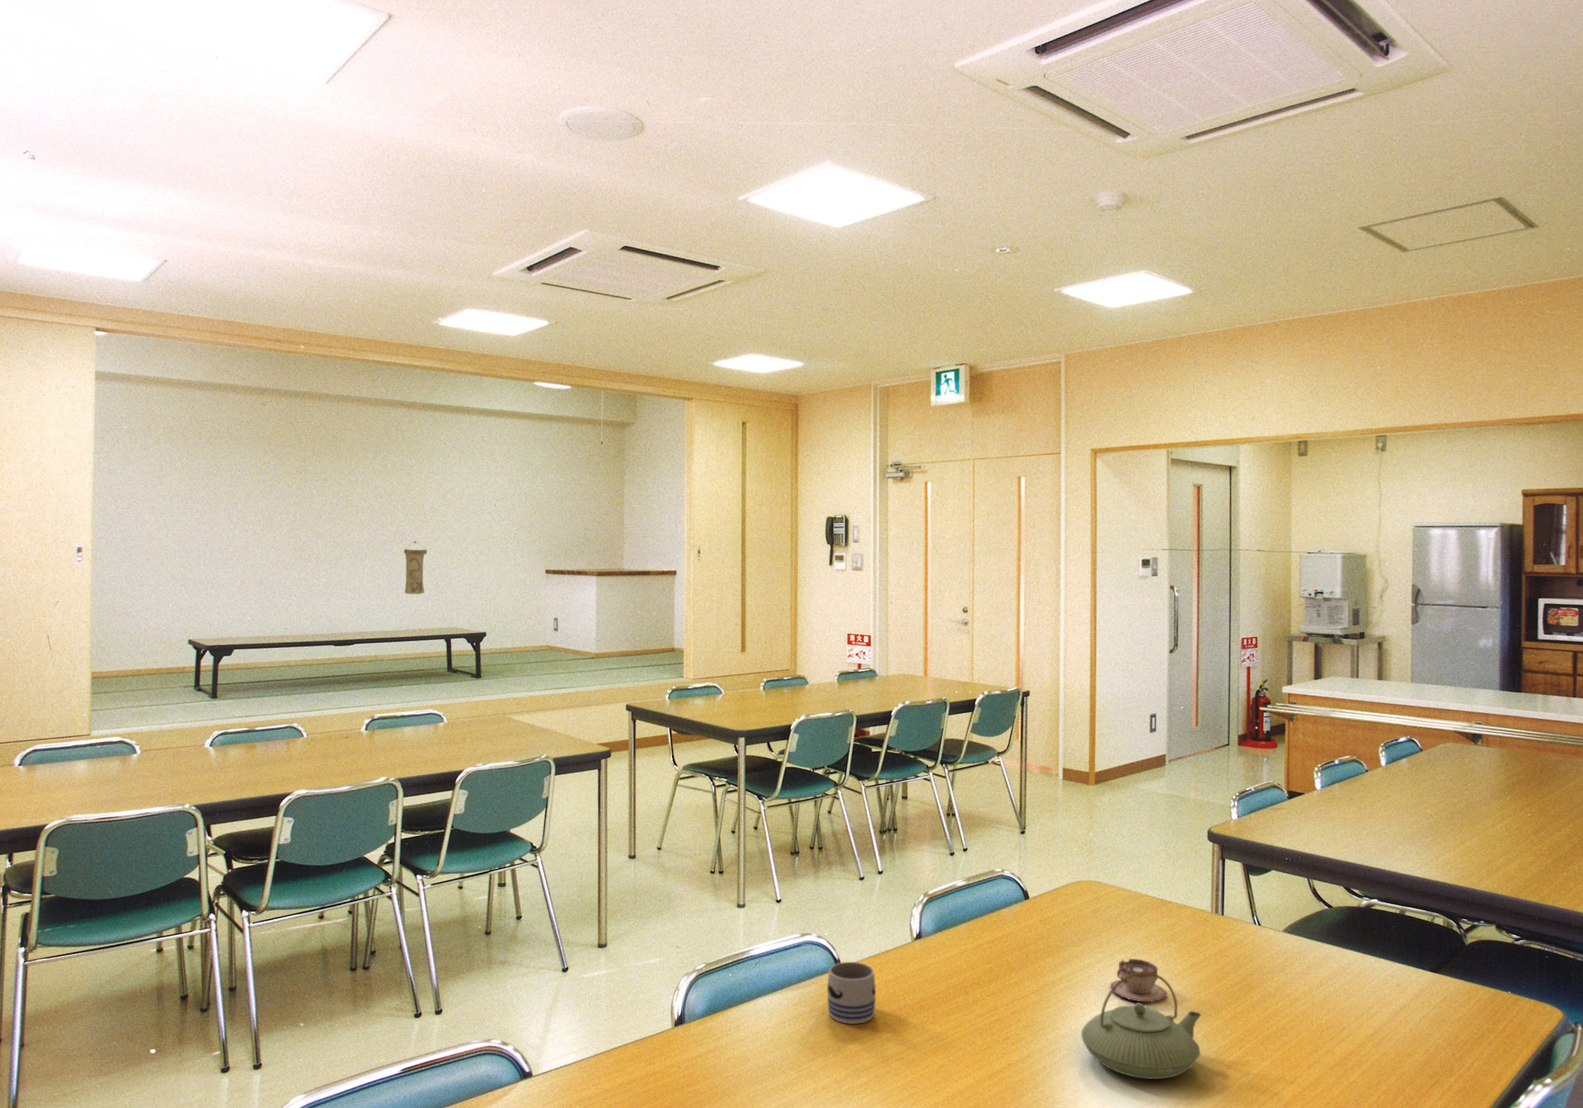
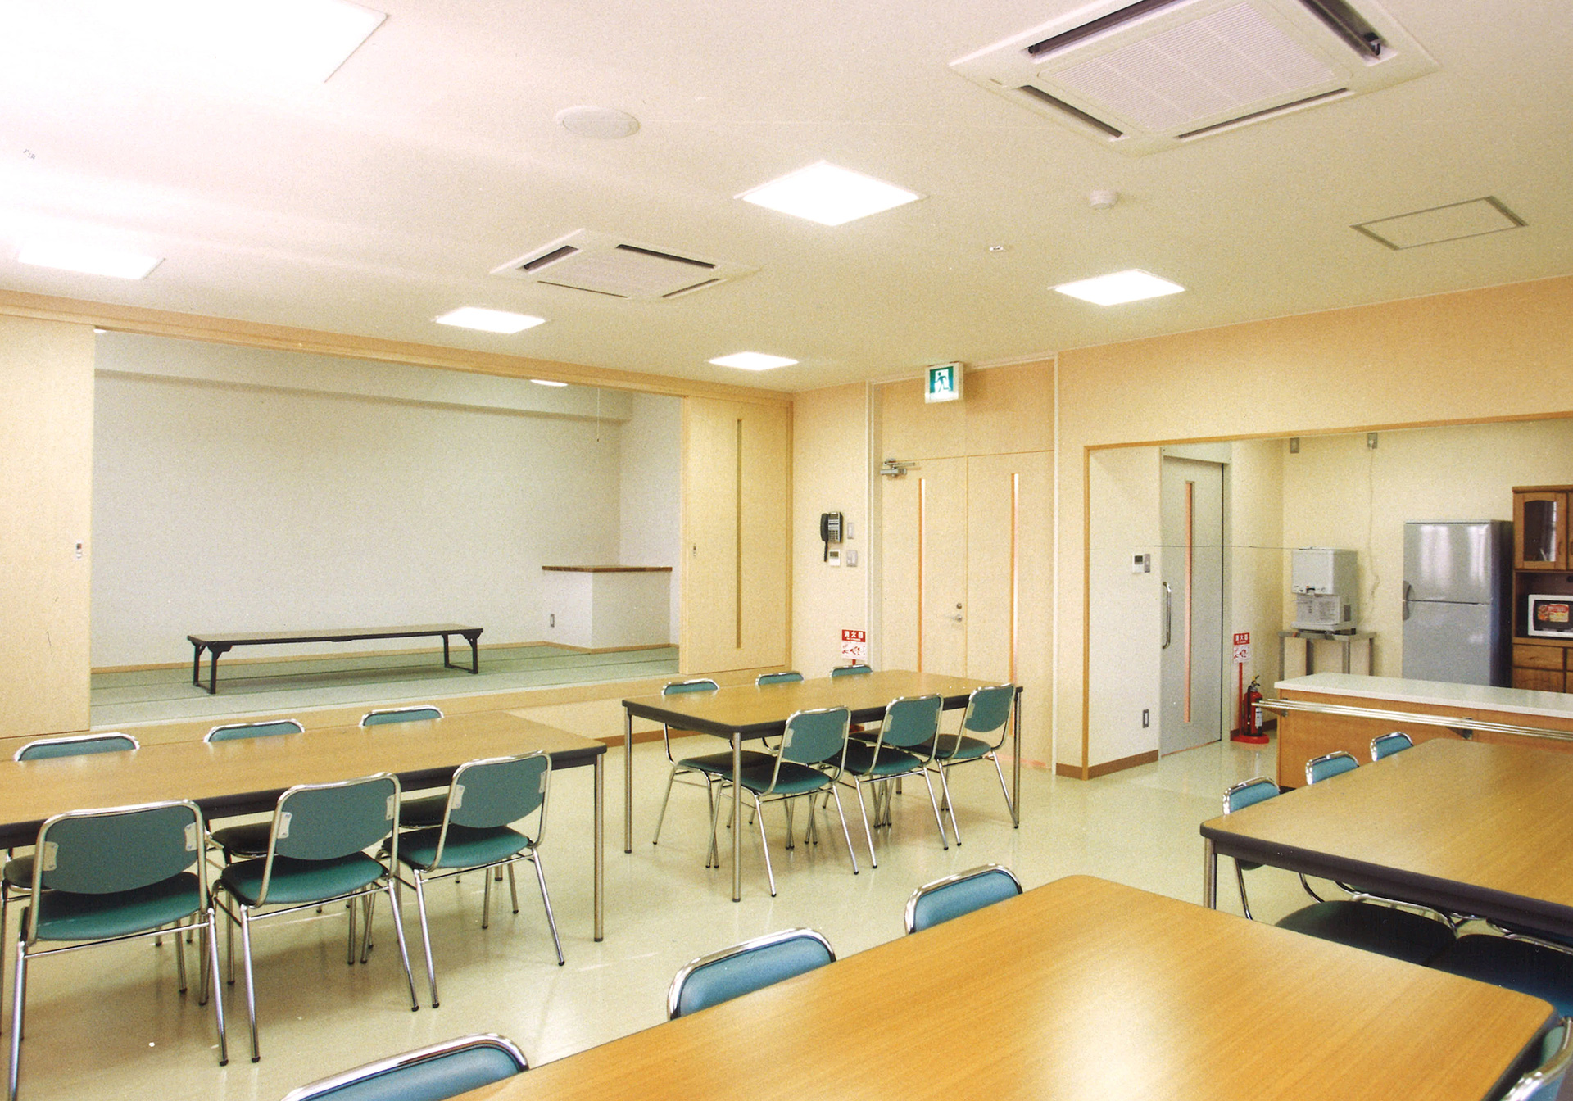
- wall scroll (415, 567)
- mug (848, 989)
- teacup (1138, 978)
- teapot (1146, 1015)
